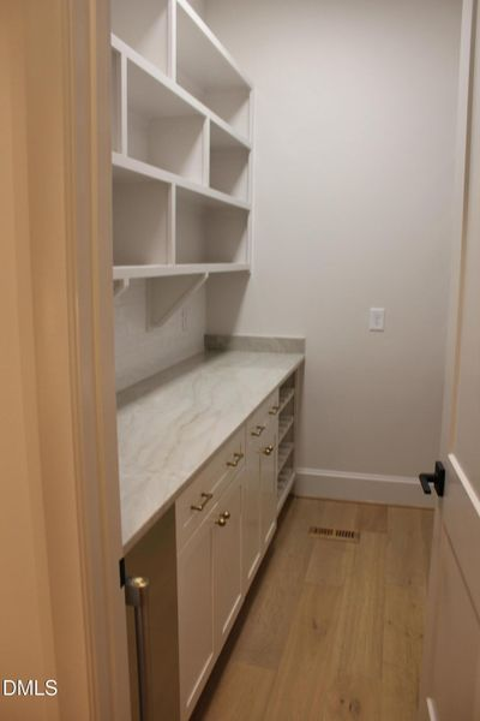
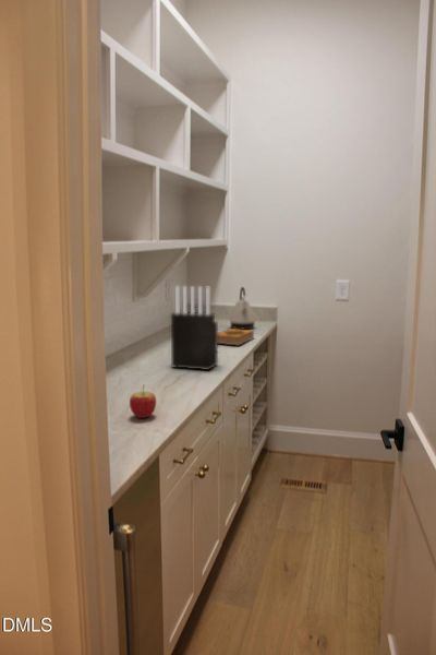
+ apple (143, 401)
+ kettle (242, 307)
+ hardback book (232, 336)
+ knife block (195, 325)
